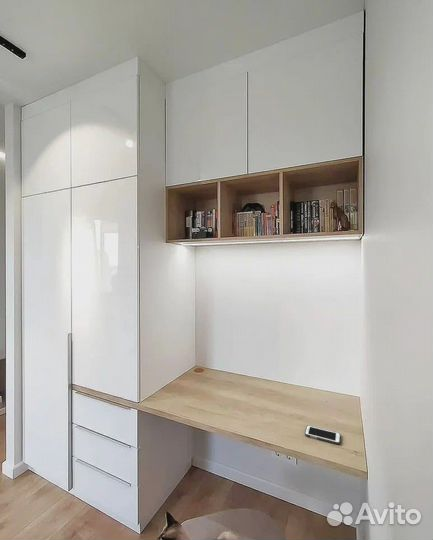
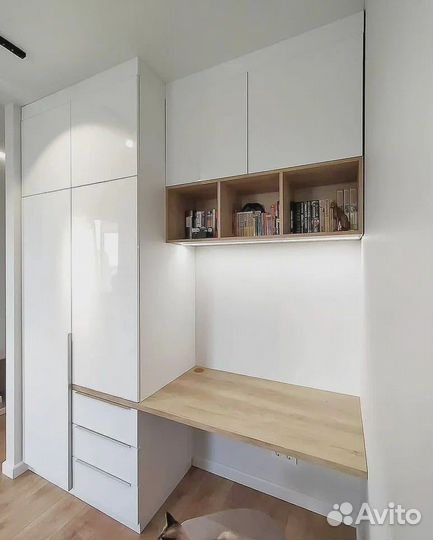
- cell phone (322, 434)
